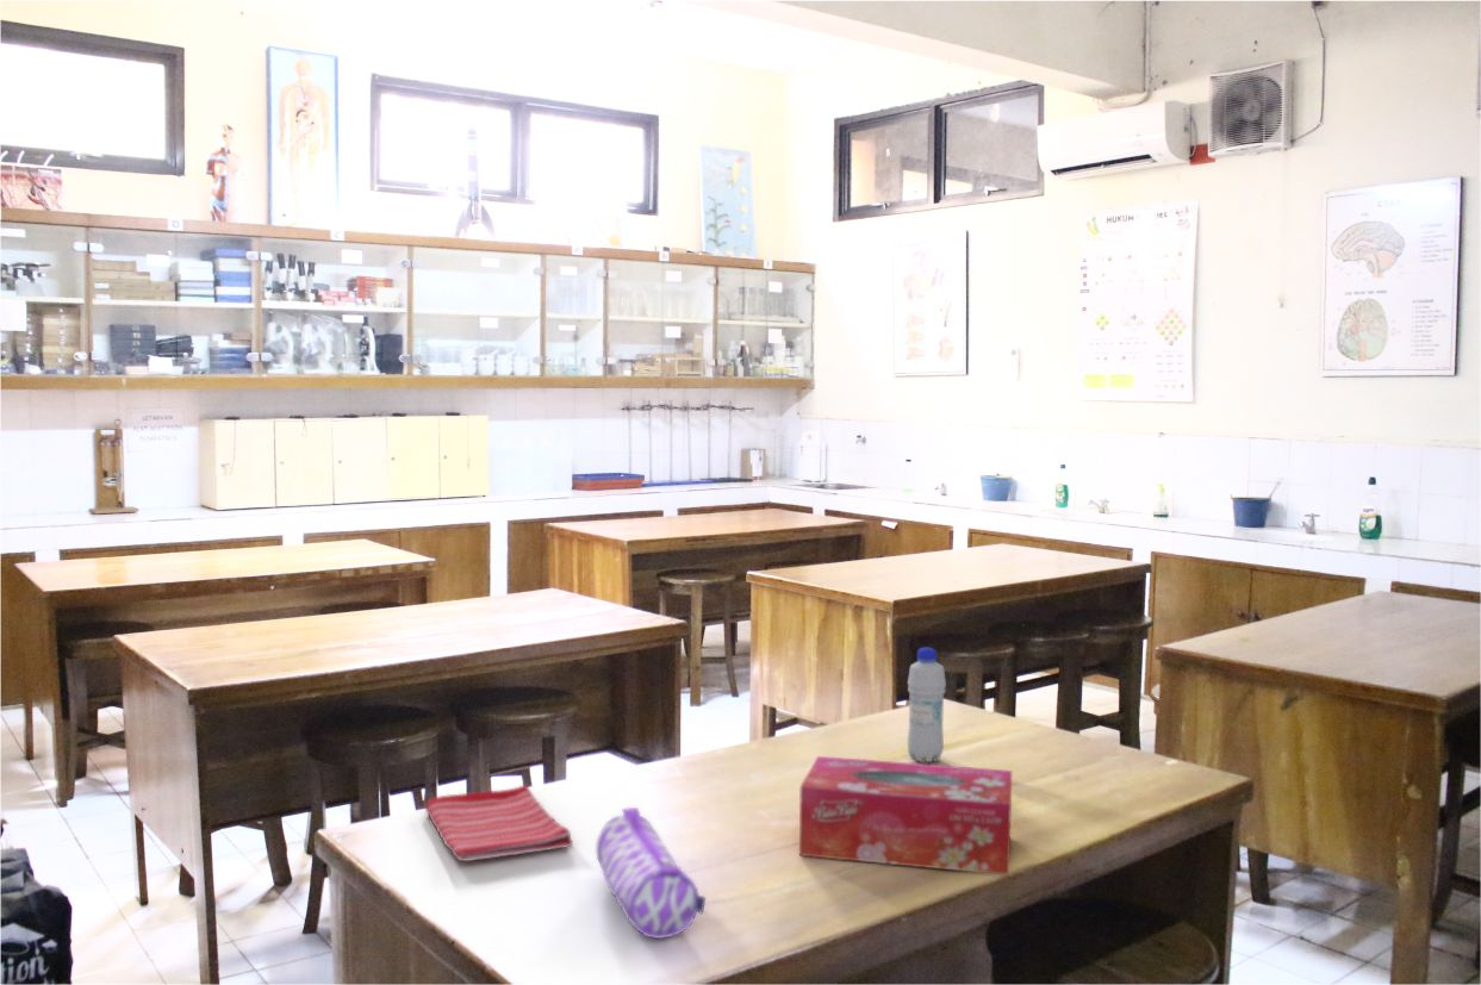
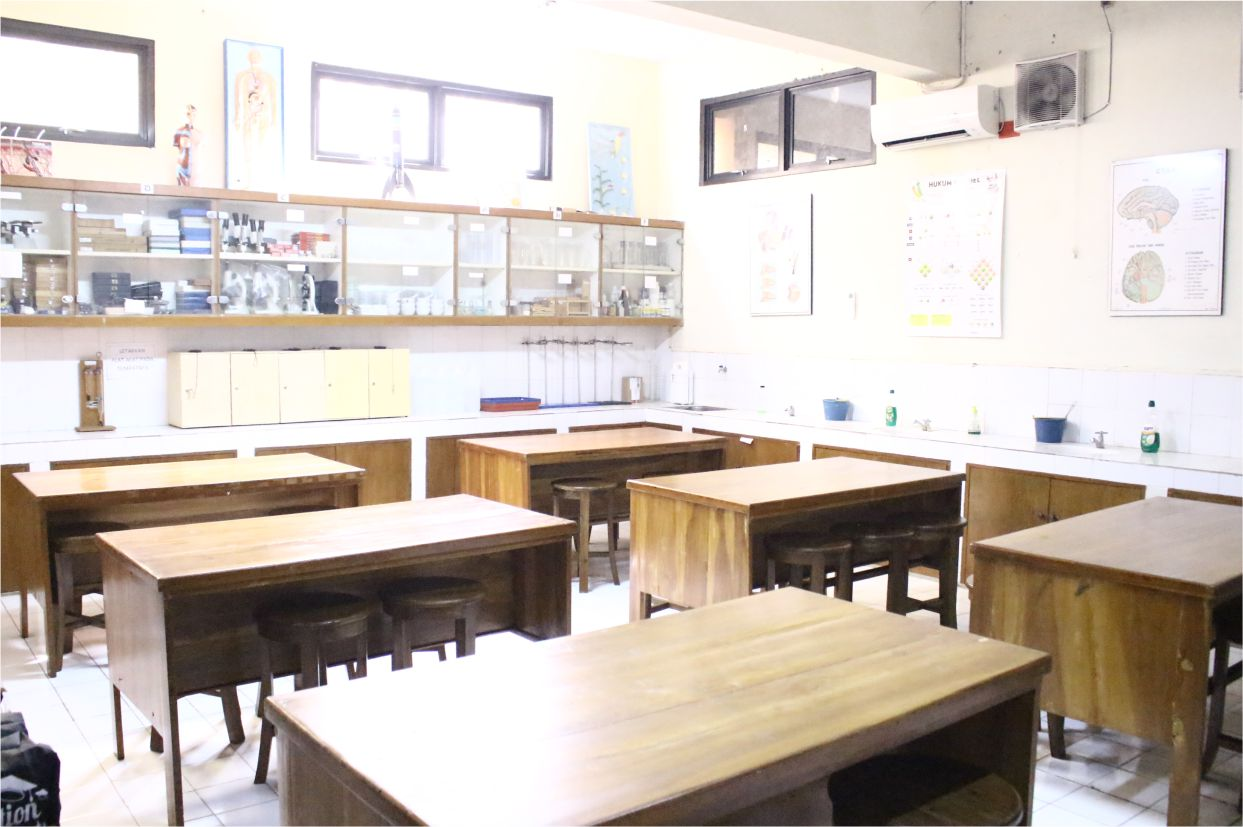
- pencil case (643, 871)
- tissue box (908, 811)
- bottle (926, 703)
- dish towel (496, 821)
